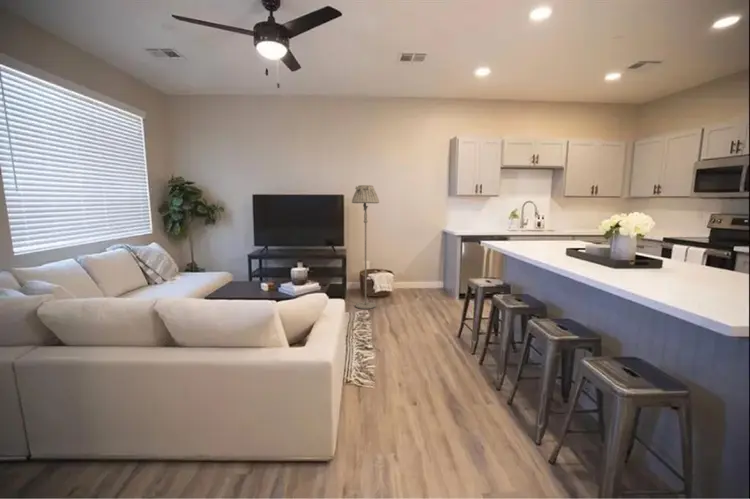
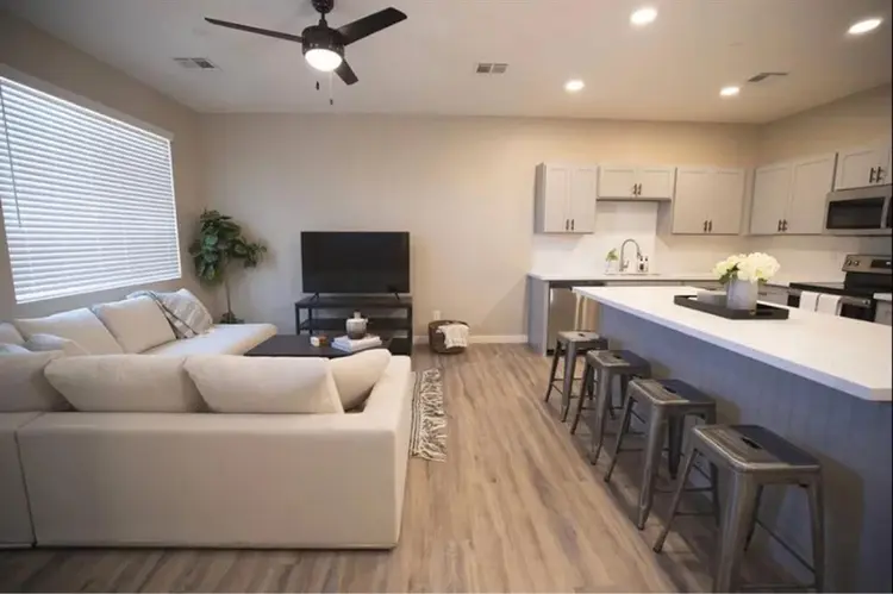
- floor lamp (365, 246)
